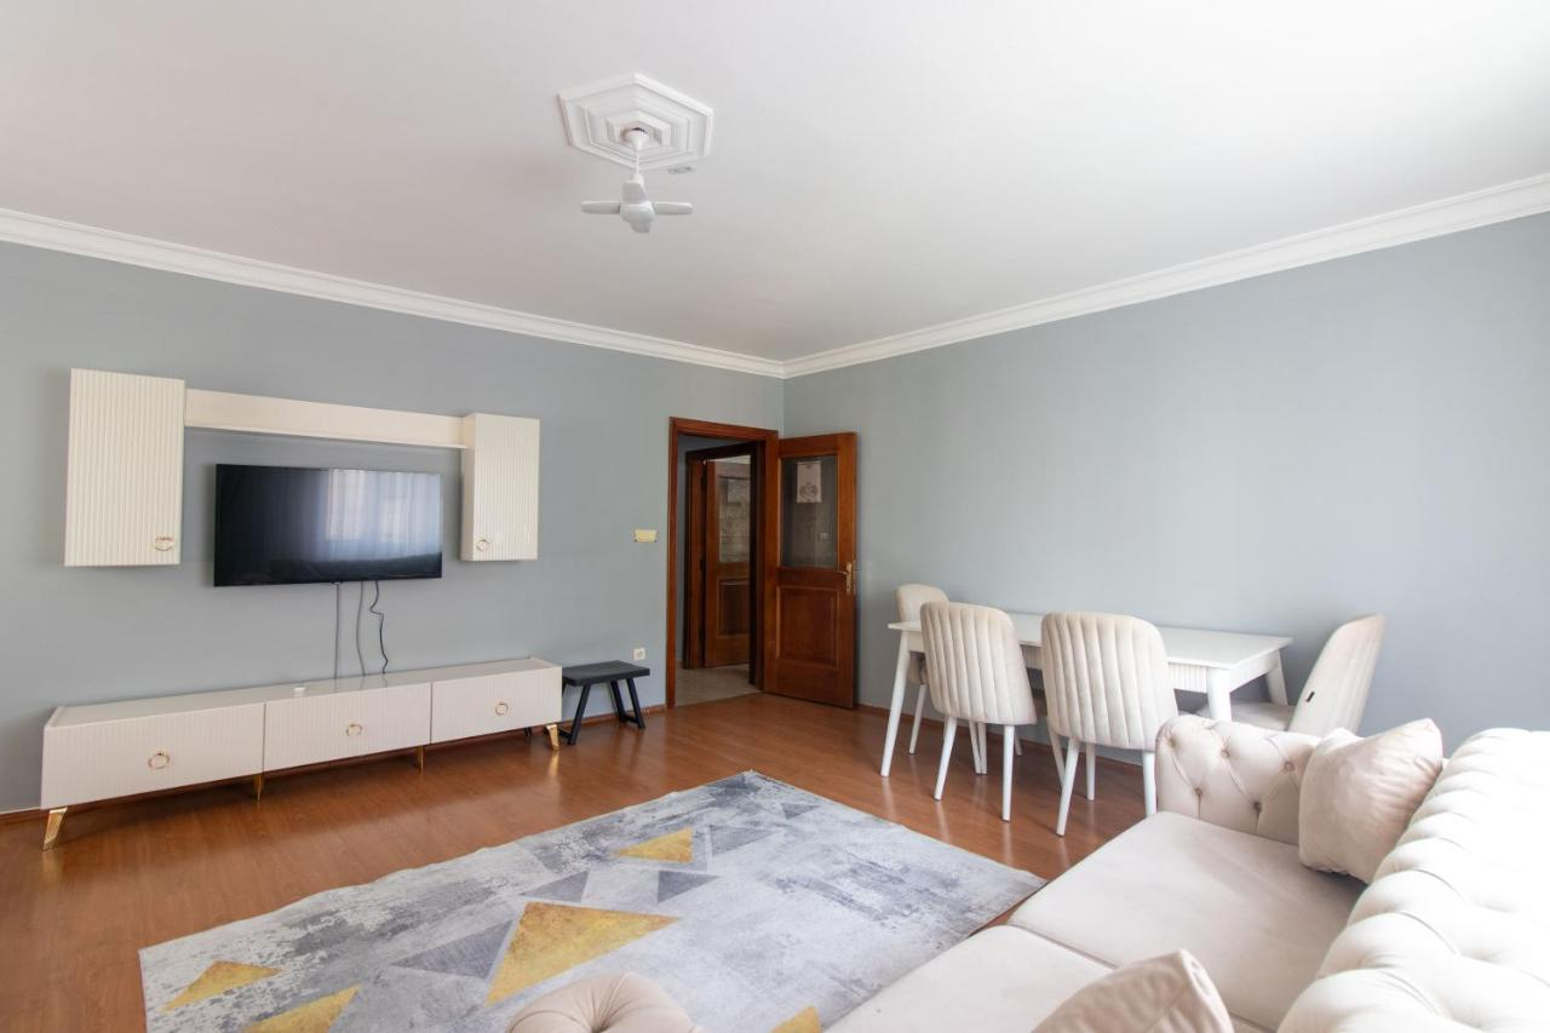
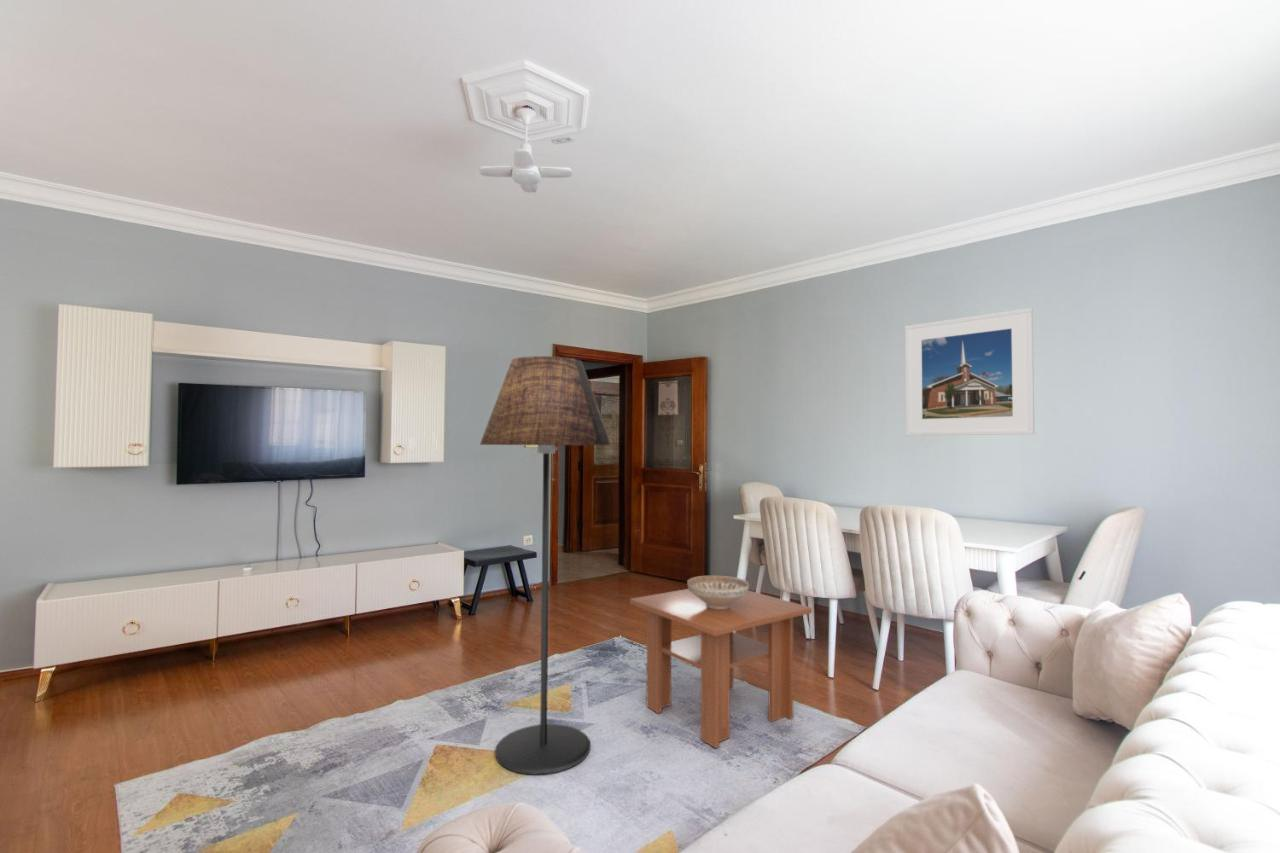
+ decorative bowl (718, 594)
+ coffee table (718, 657)
+ floor lamp (545, 553)
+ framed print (965, 376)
